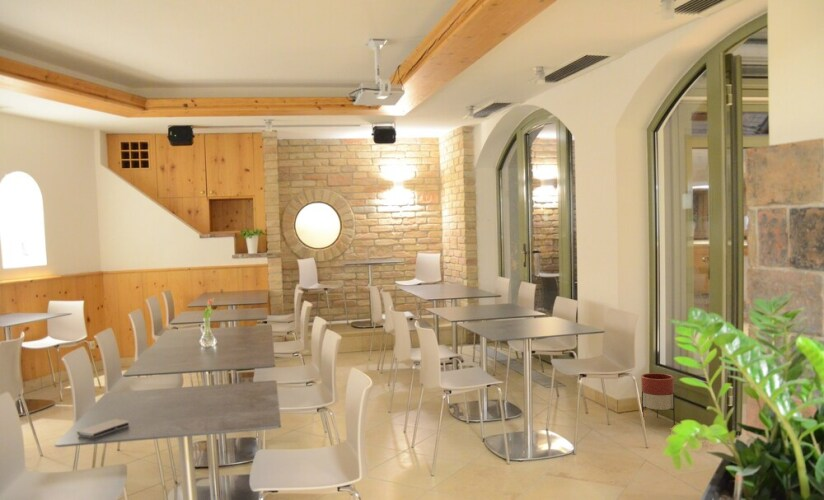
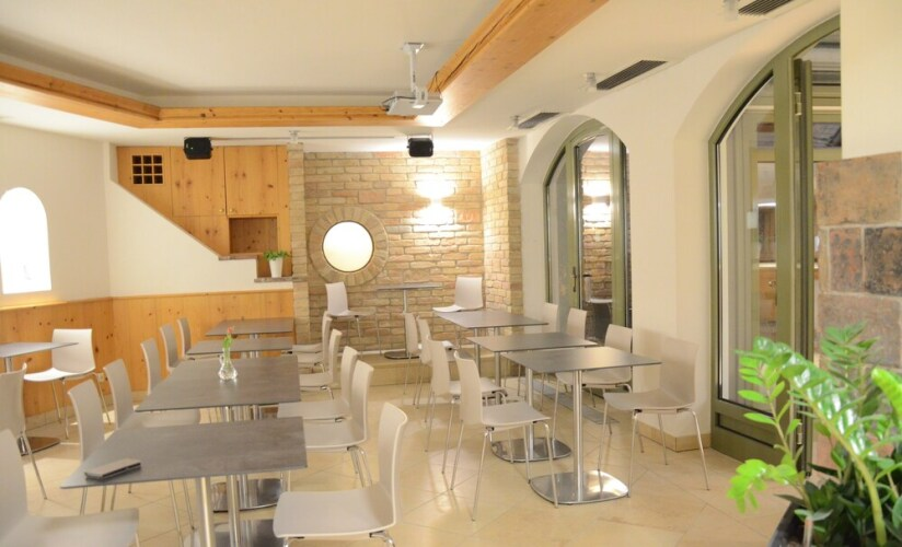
- planter (656, 399)
